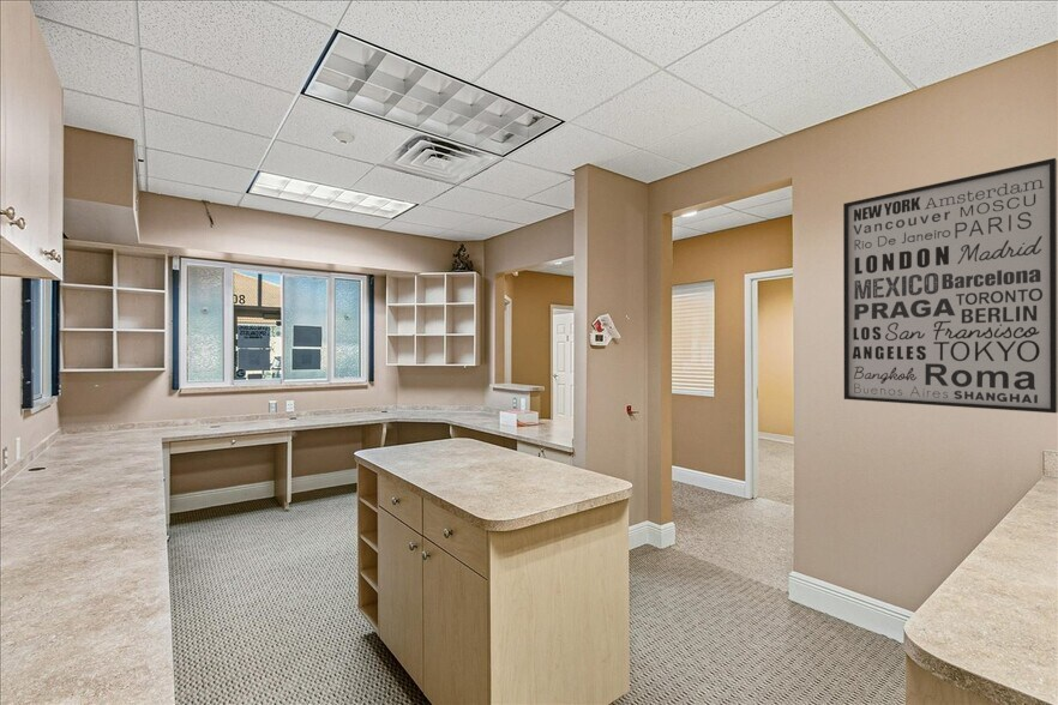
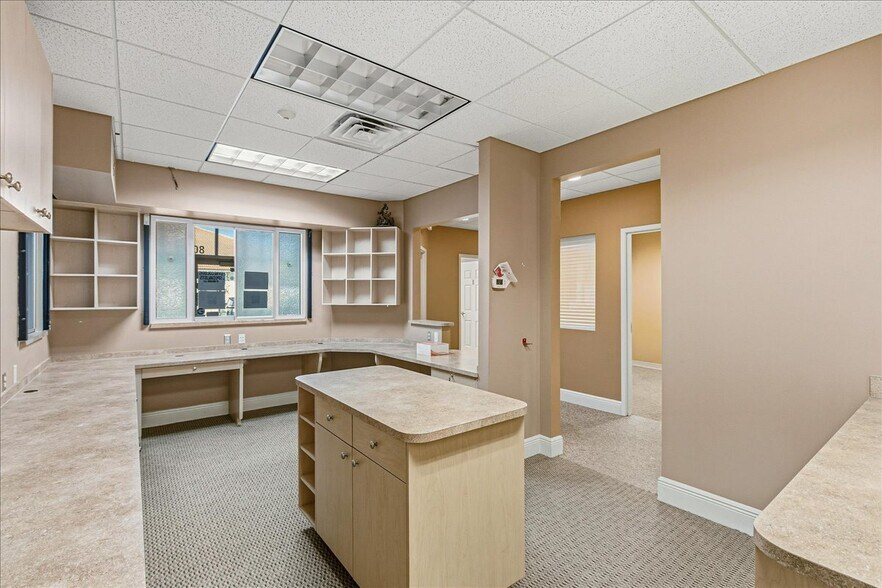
- wall art (937, 294)
